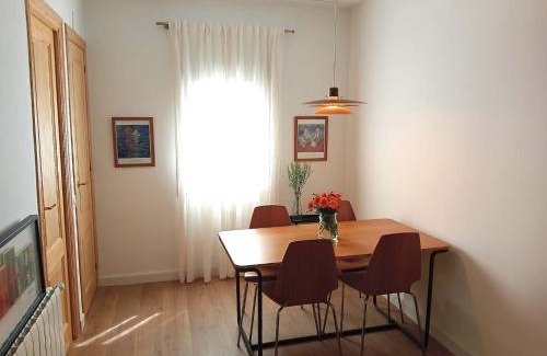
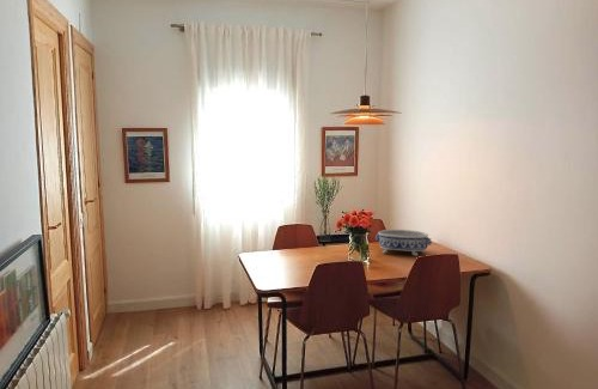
+ decorative bowl (402, 242)
